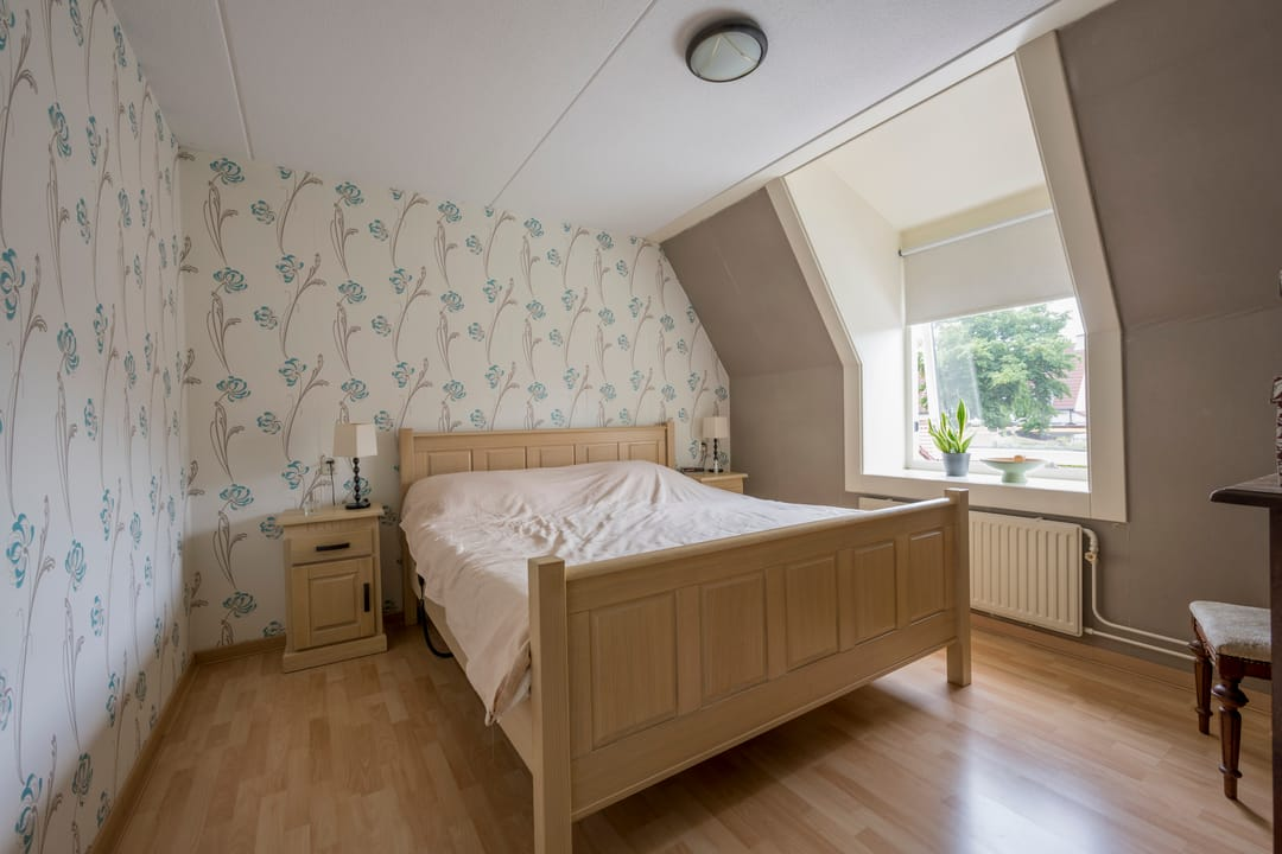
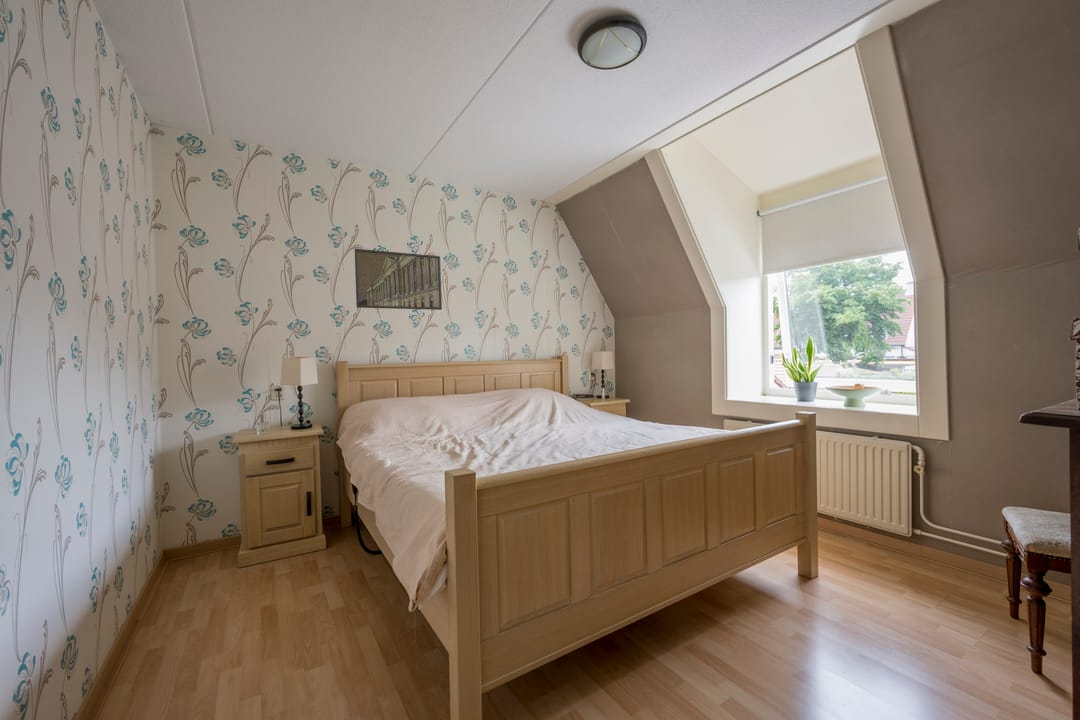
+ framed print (400, 280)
